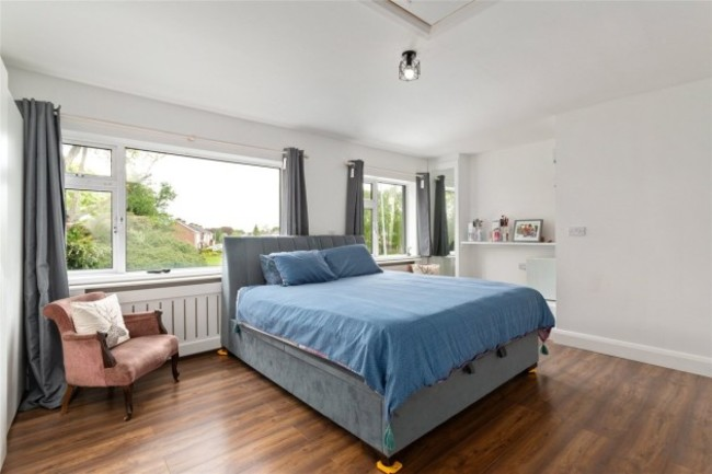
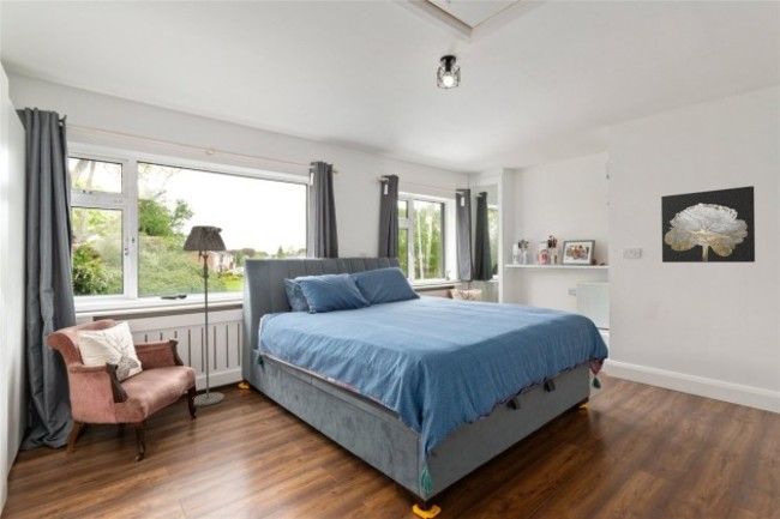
+ floor lamp (205, 313)
+ wall art (704, 227)
